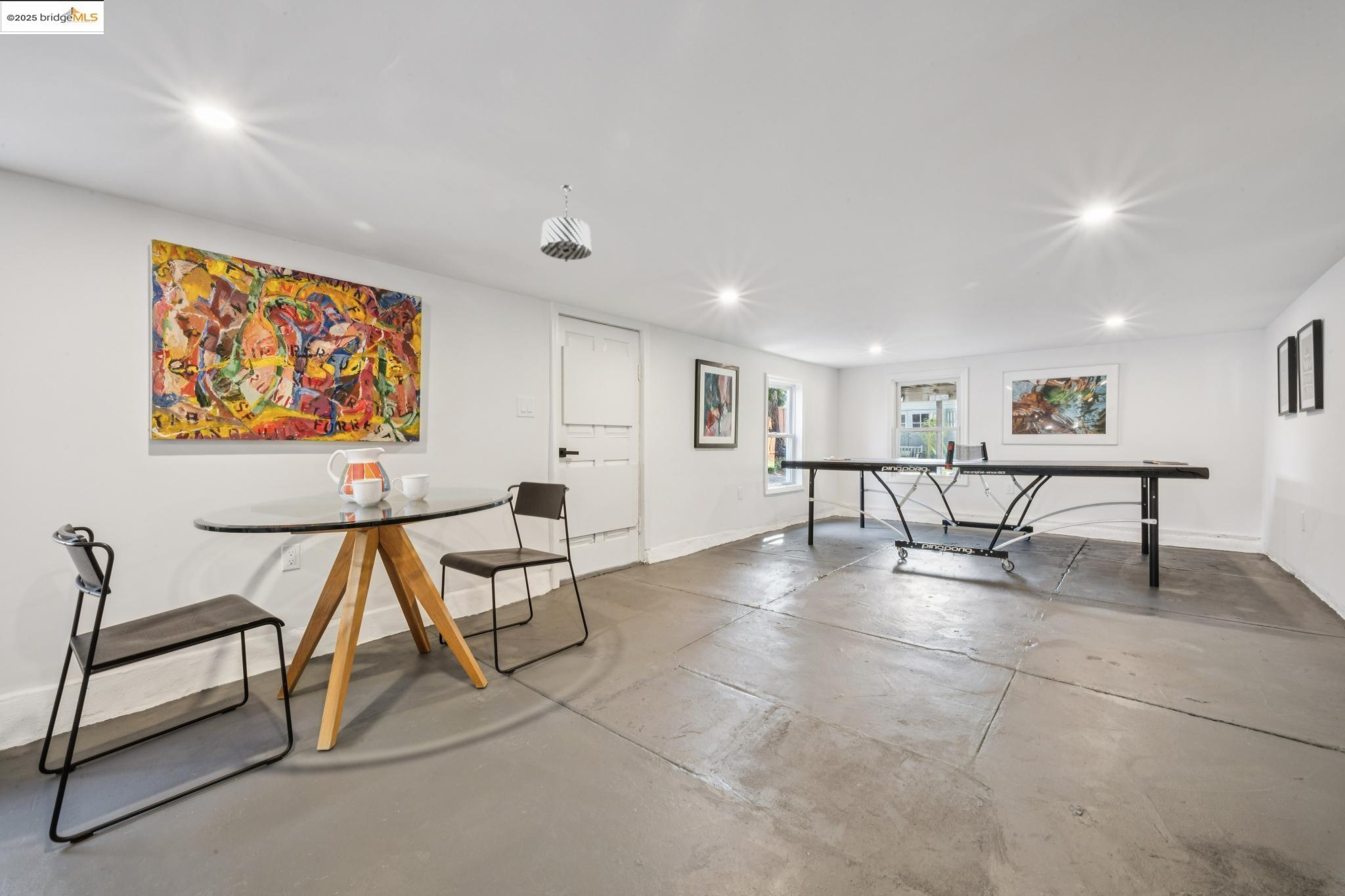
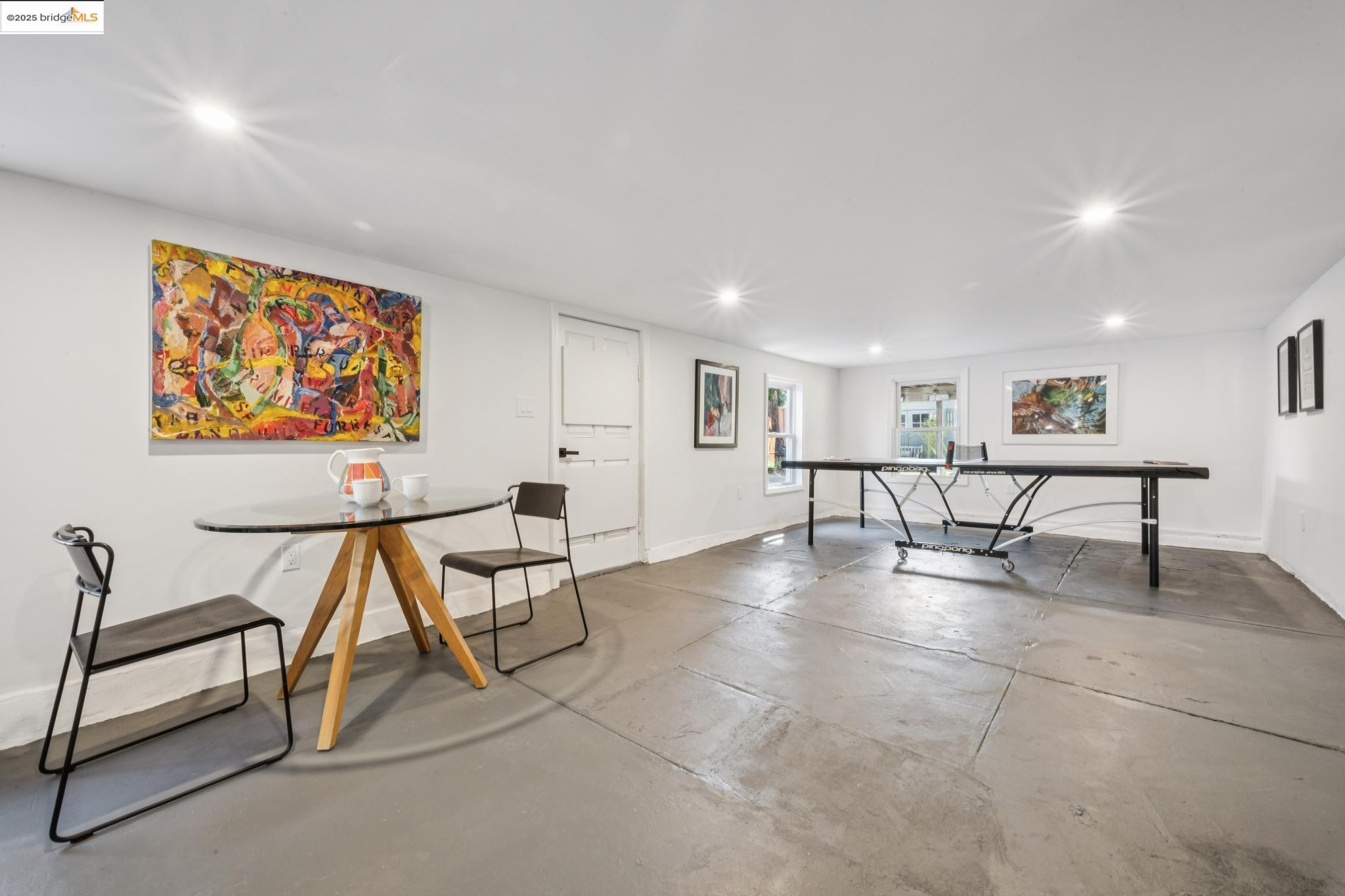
- pendant light (566, 224)
